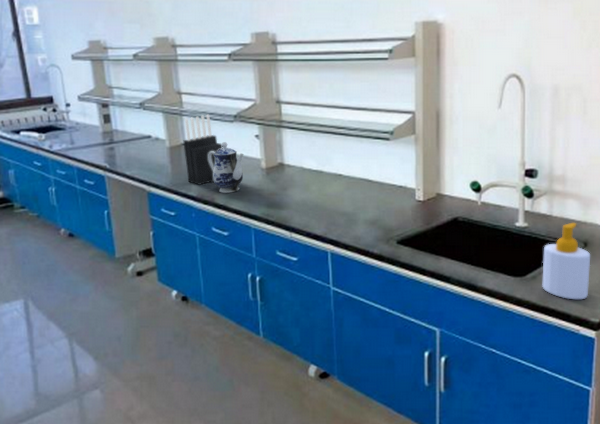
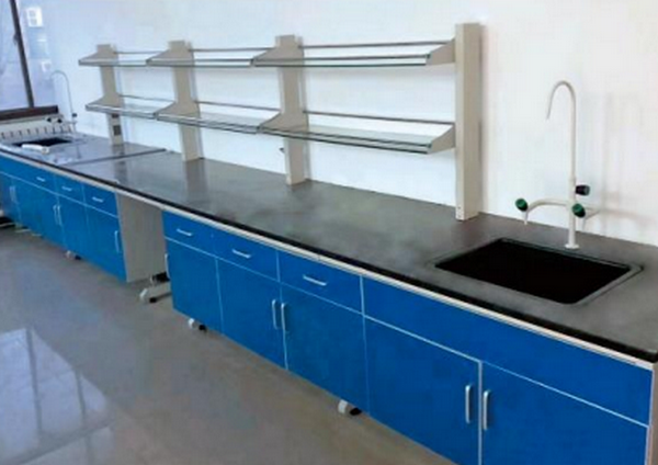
- knife block (204, 149)
- soap bottle (566, 259)
- teapot (226, 166)
